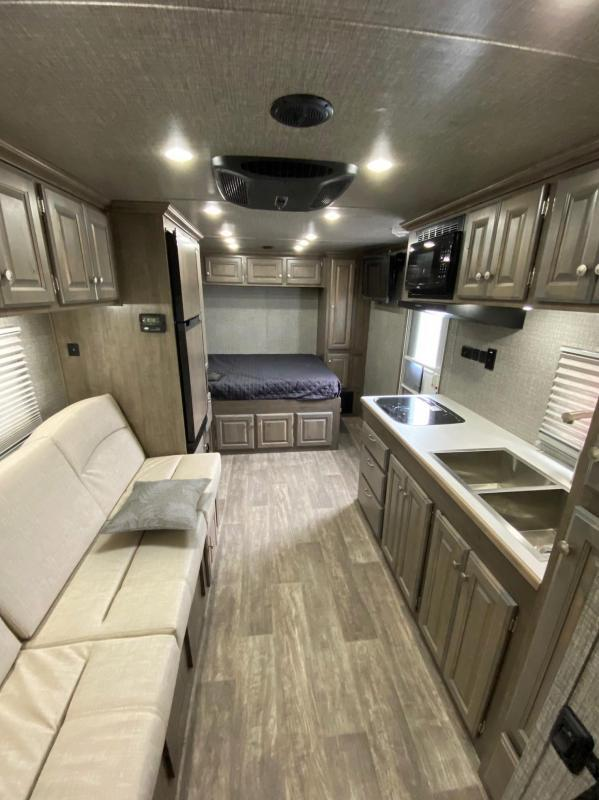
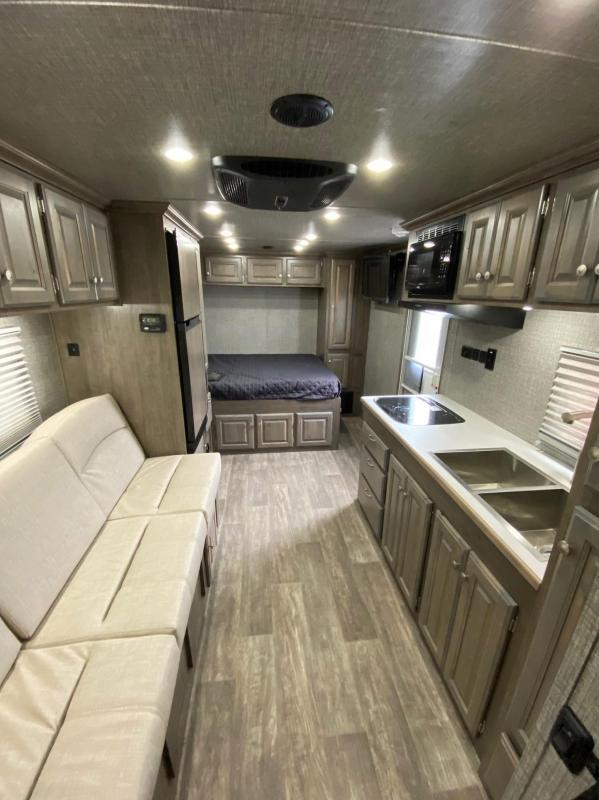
- decorative pillow (162, 503)
